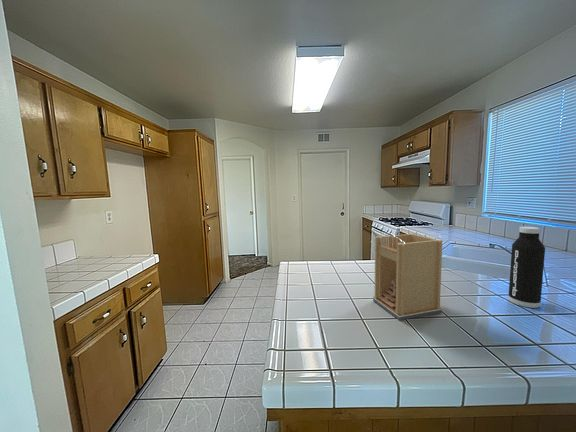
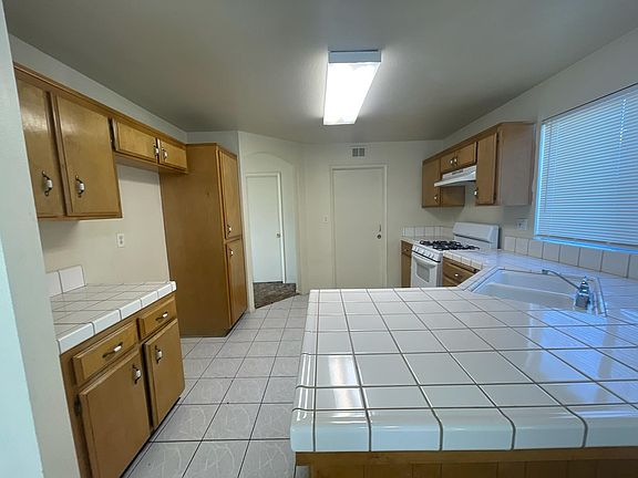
- water bottle (526, 265)
- architectural model (406, 269)
